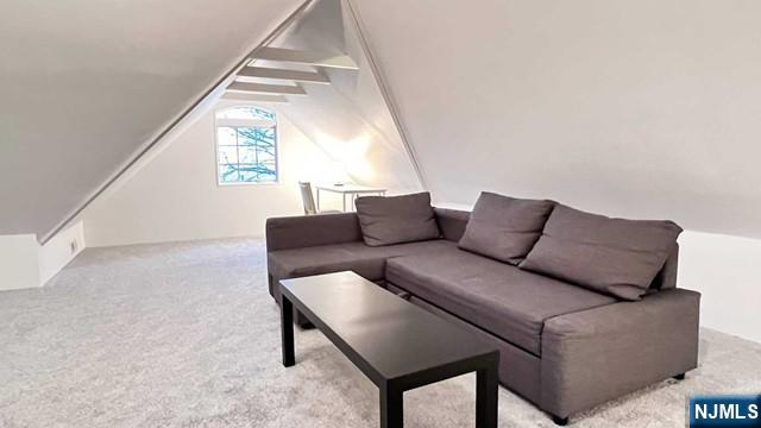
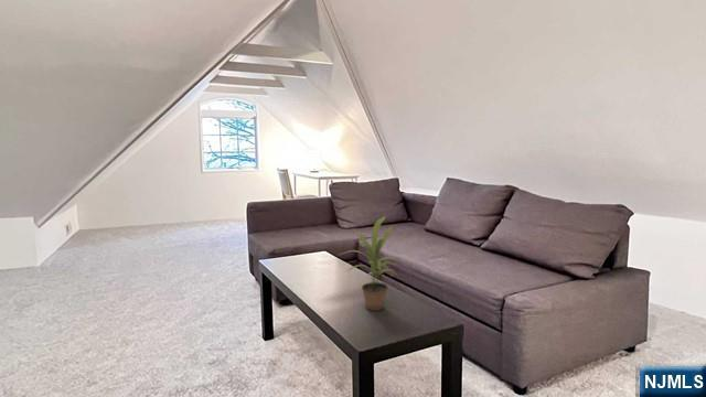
+ potted plant (374, 262)
